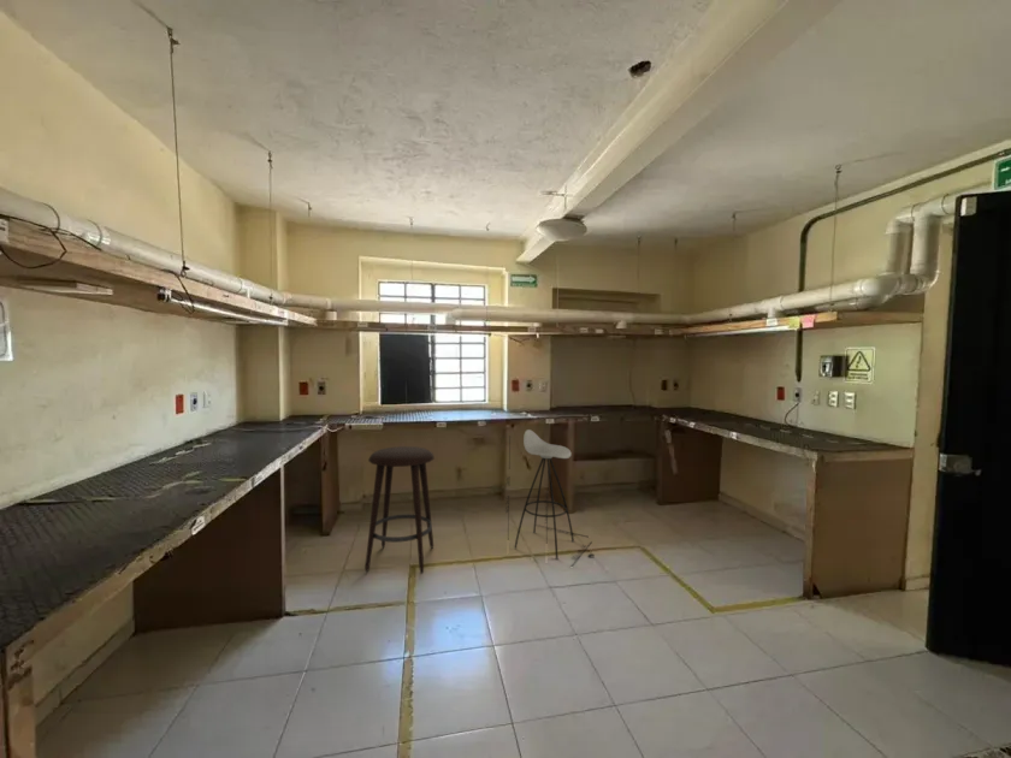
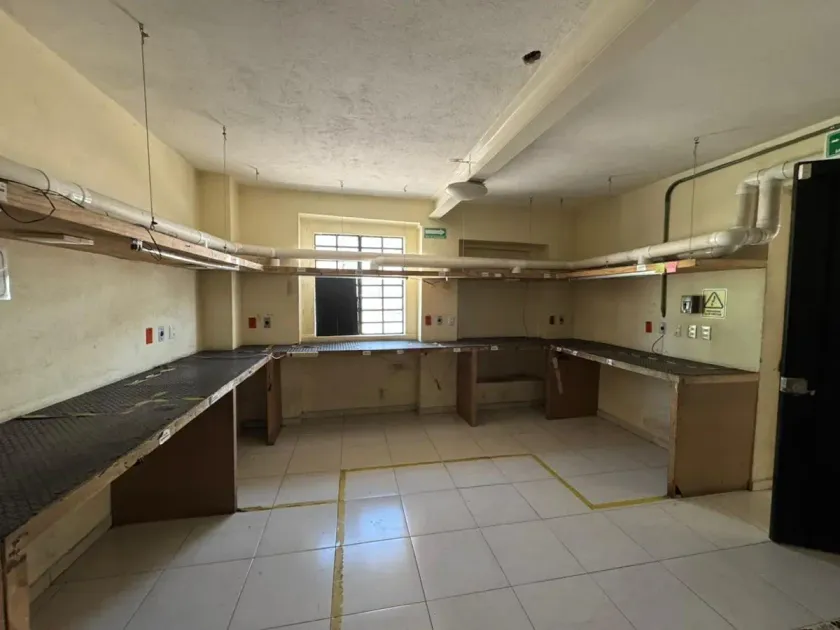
- stool (401, 515)
- stool (562, 492)
